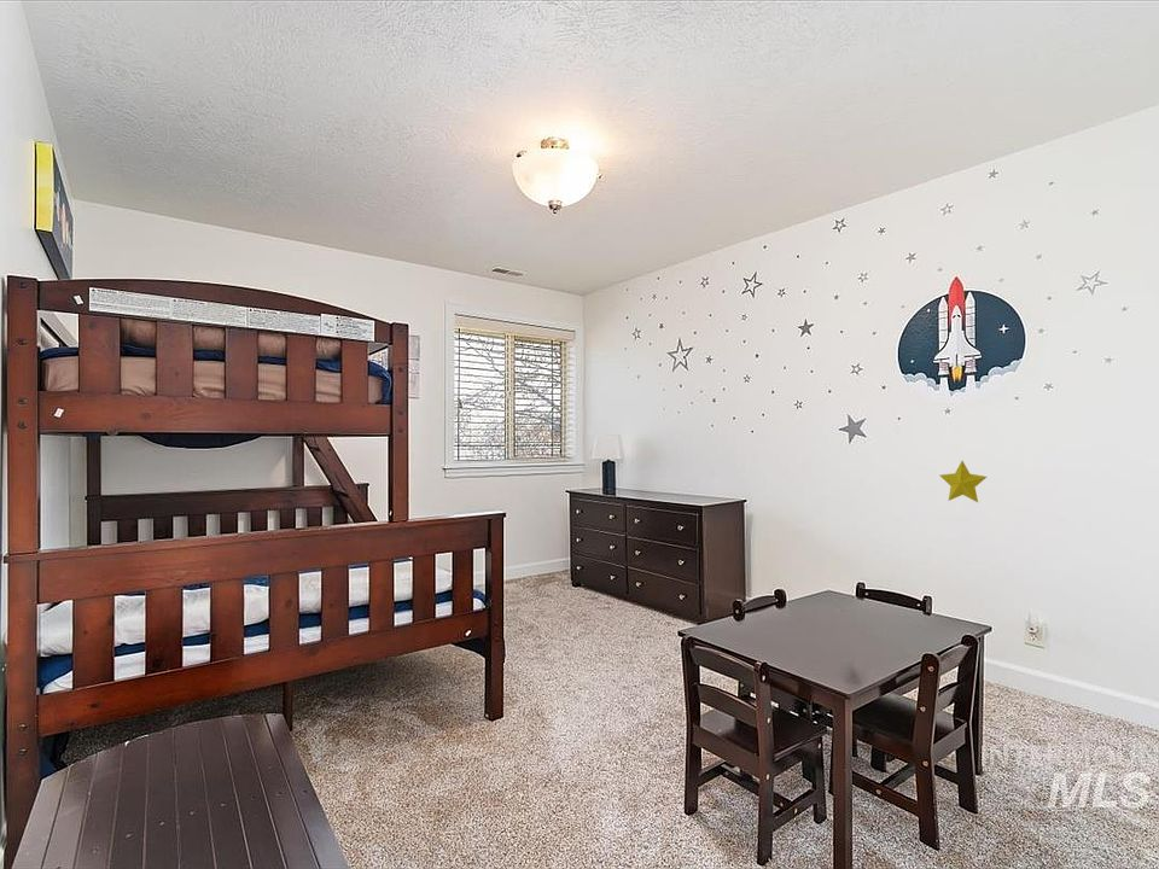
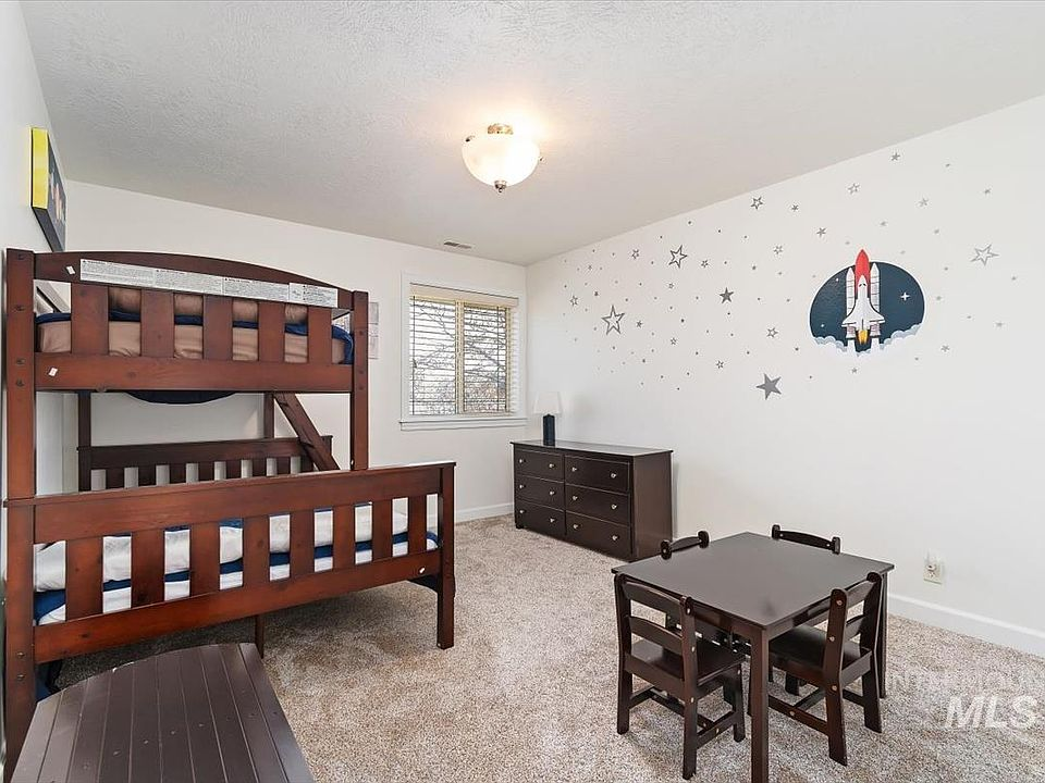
- decorative star (962, 480)
